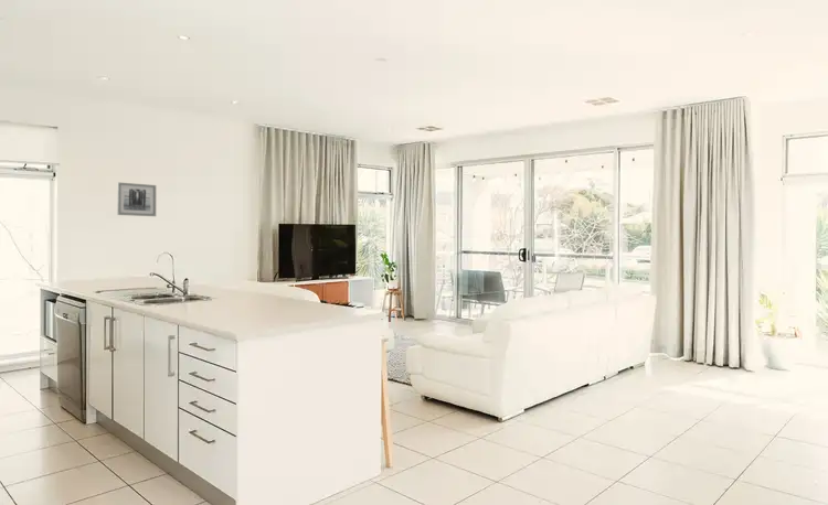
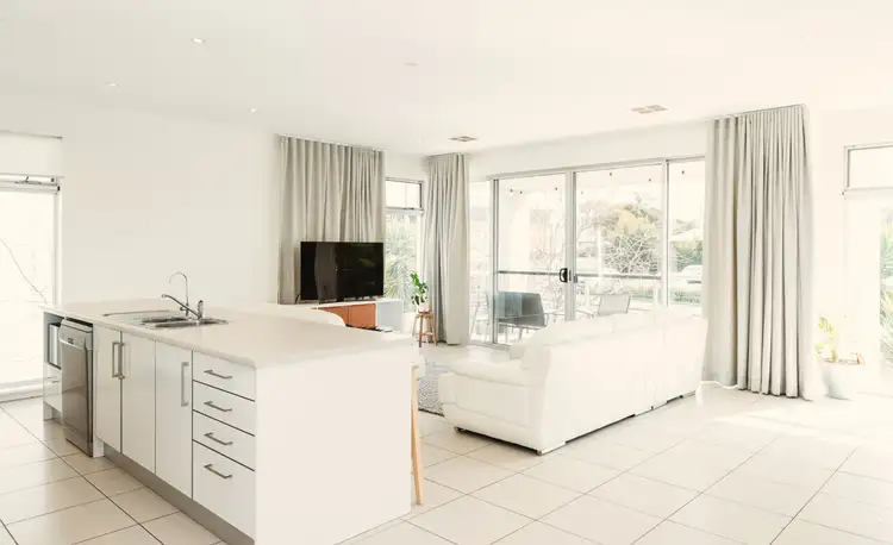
- wall art (137, 200)
